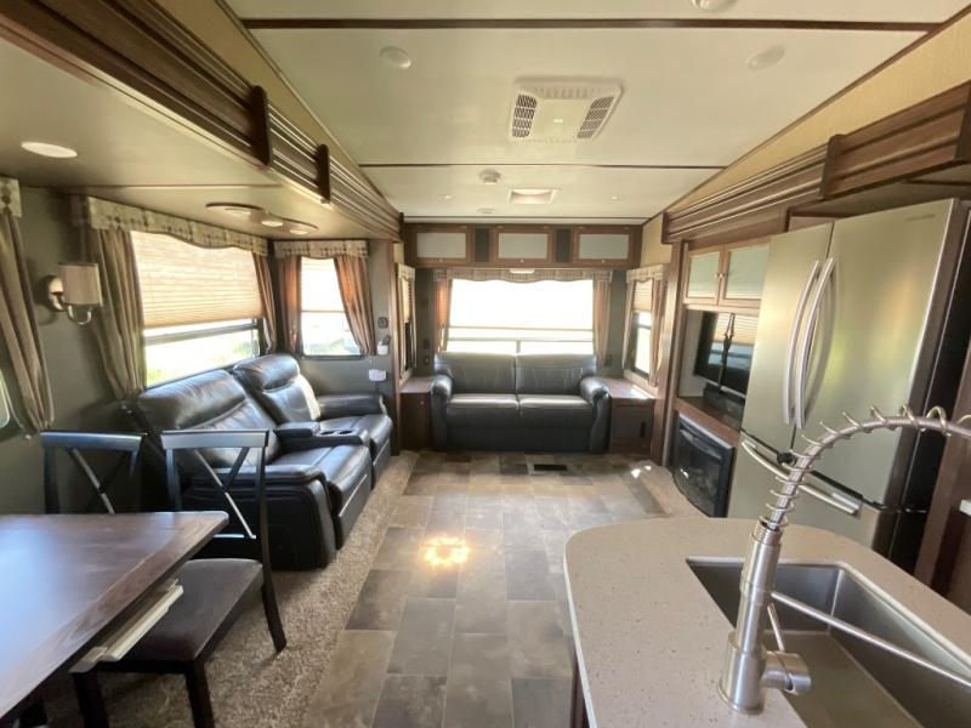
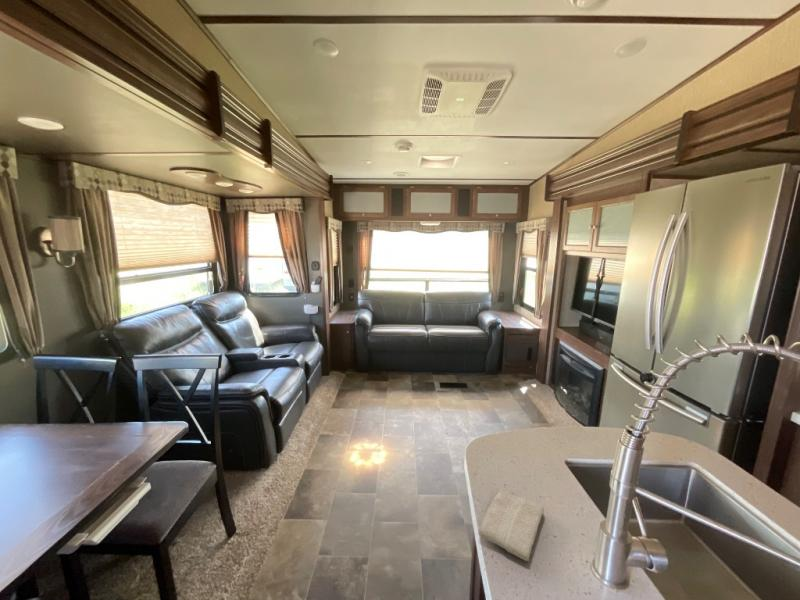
+ washcloth (513, 519)
